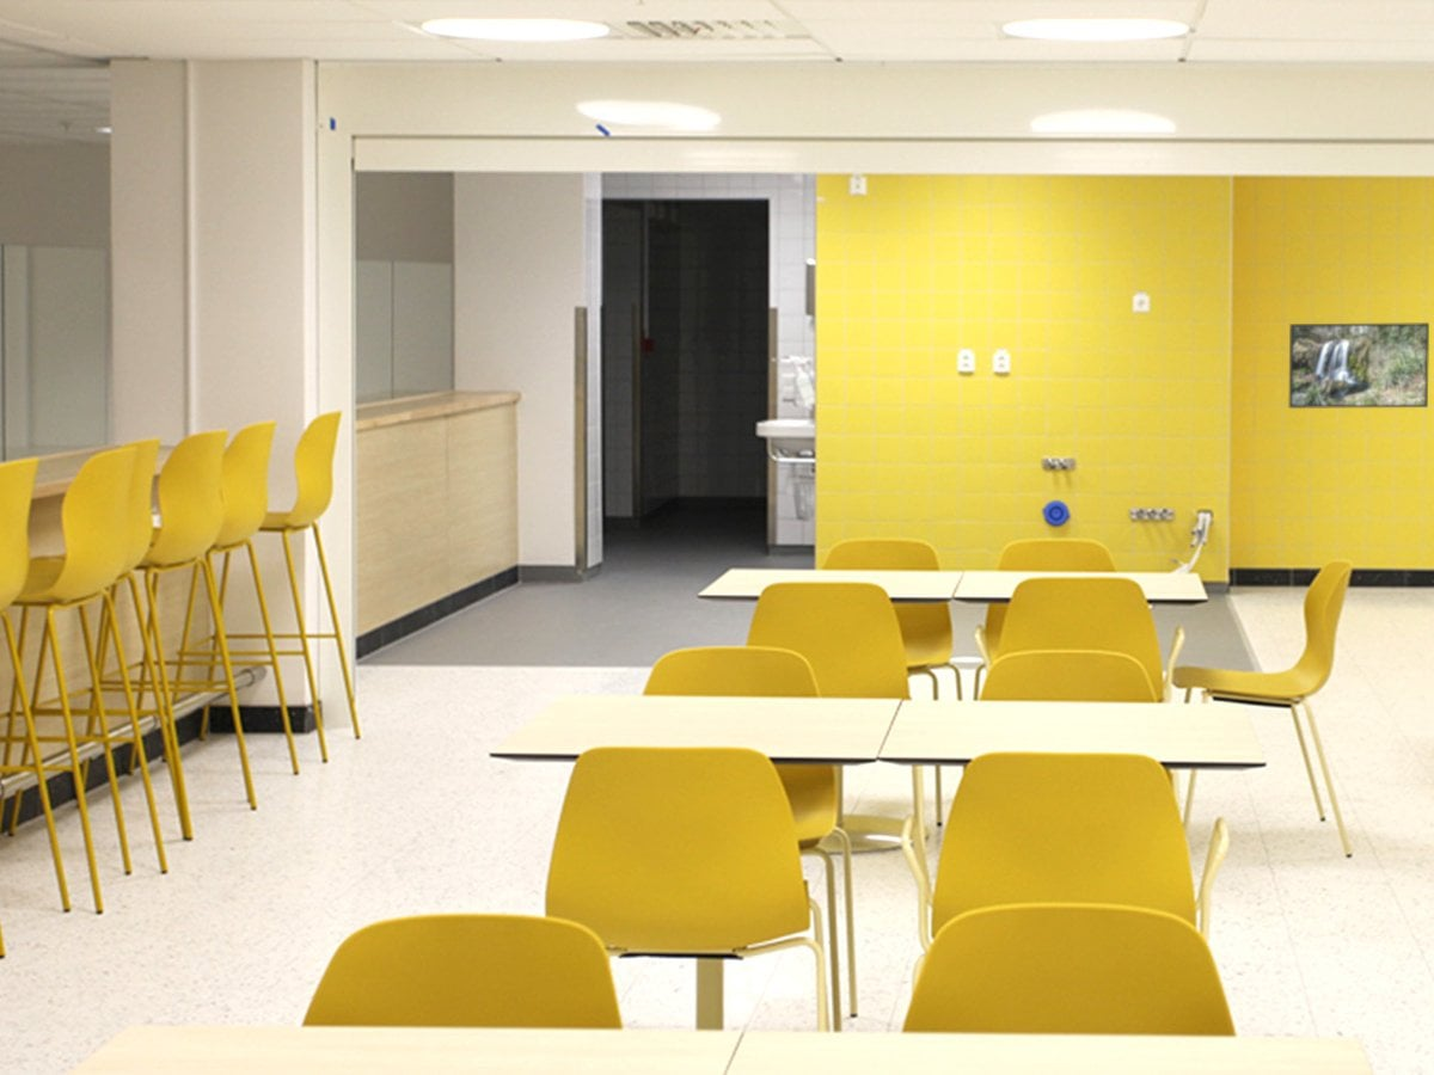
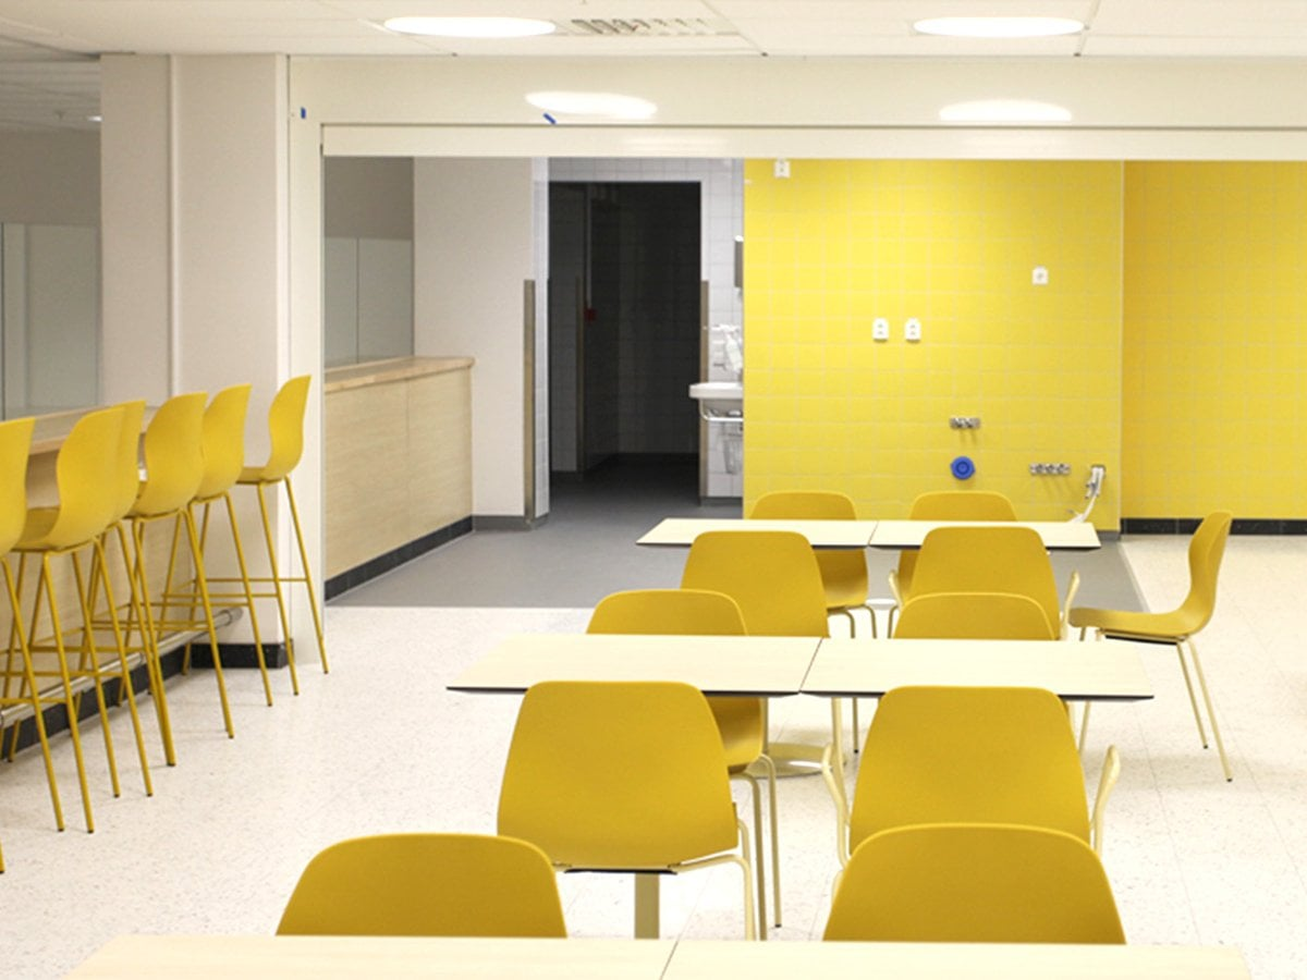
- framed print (1358, 366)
